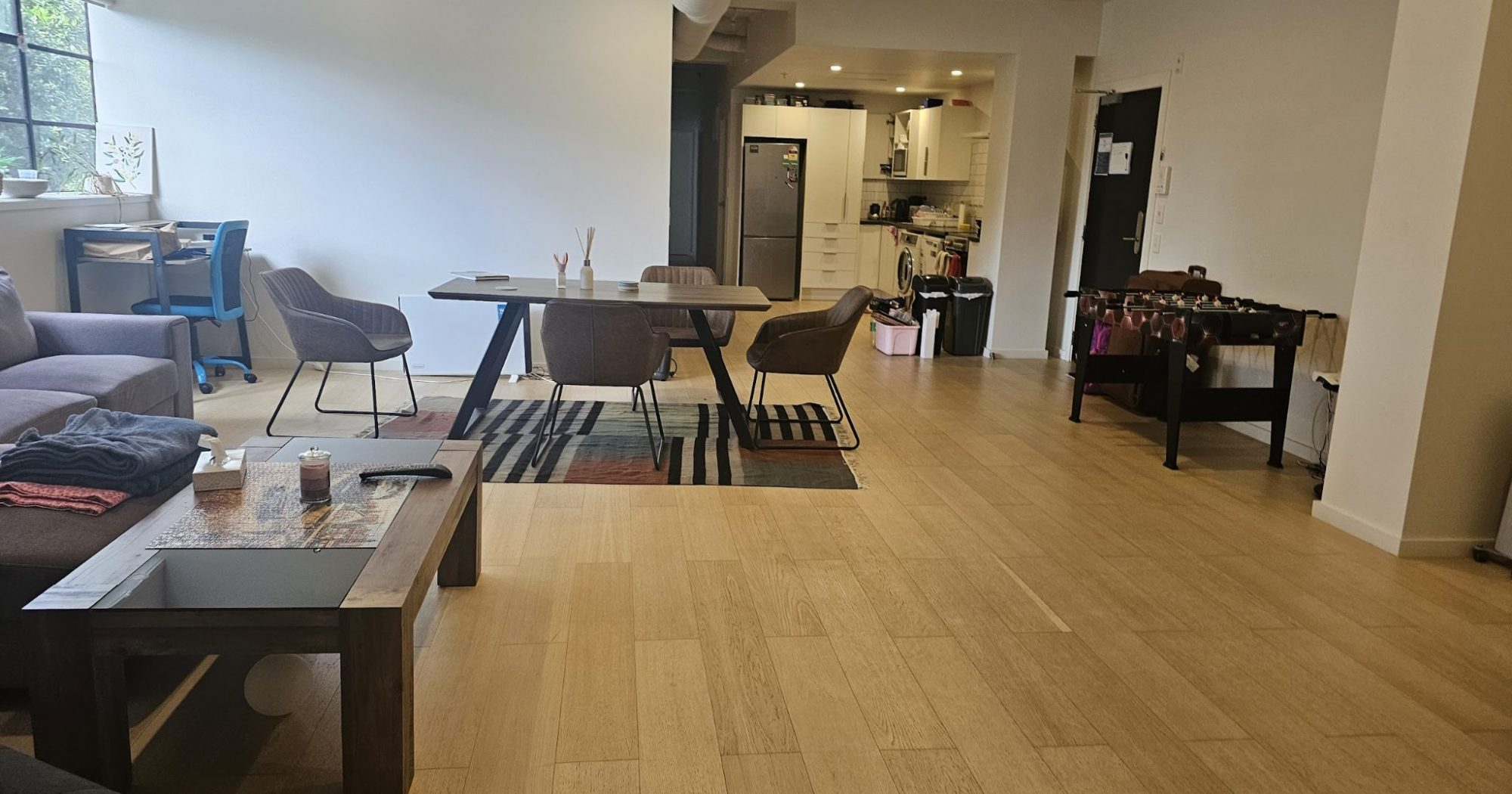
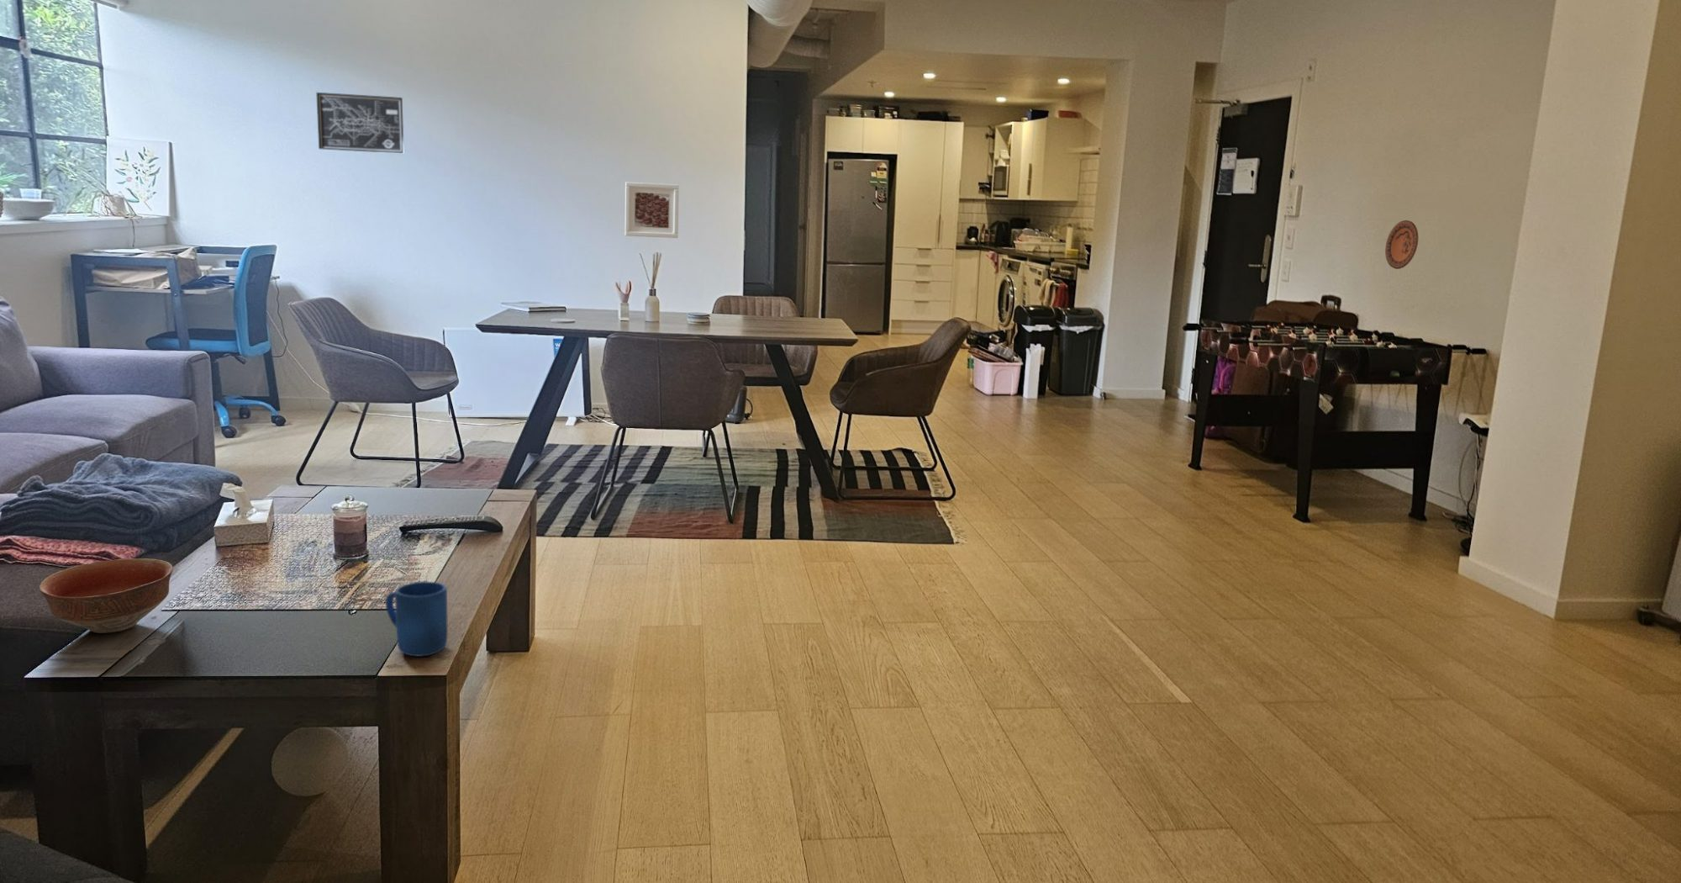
+ decorative plate (1402, 245)
+ mug (414, 617)
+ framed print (651, 210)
+ wall art (360, 122)
+ bowl (109, 599)
